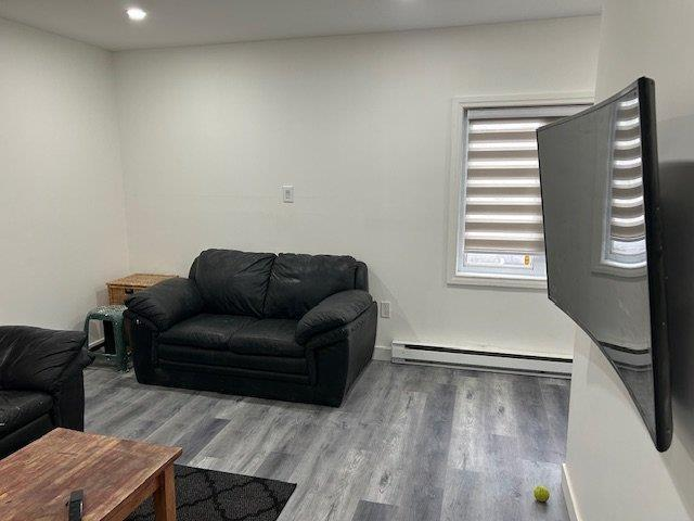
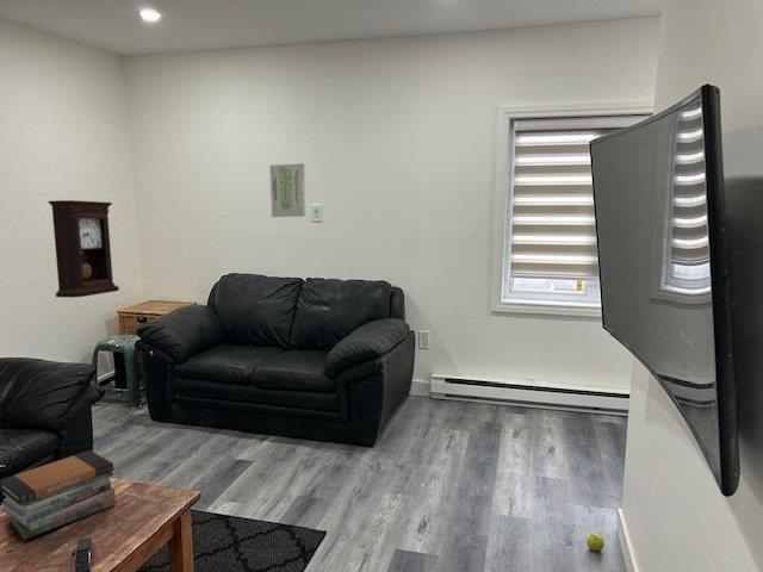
+ book stack (58, 492)
+ pendulum clock (87, 248)
+ wall art (287, 191)
